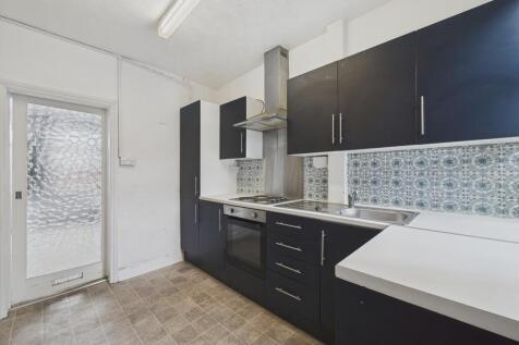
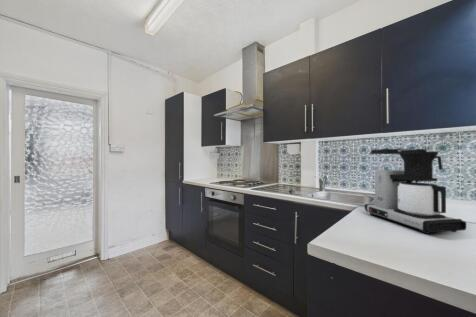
+ coffee maker (407, 185)
